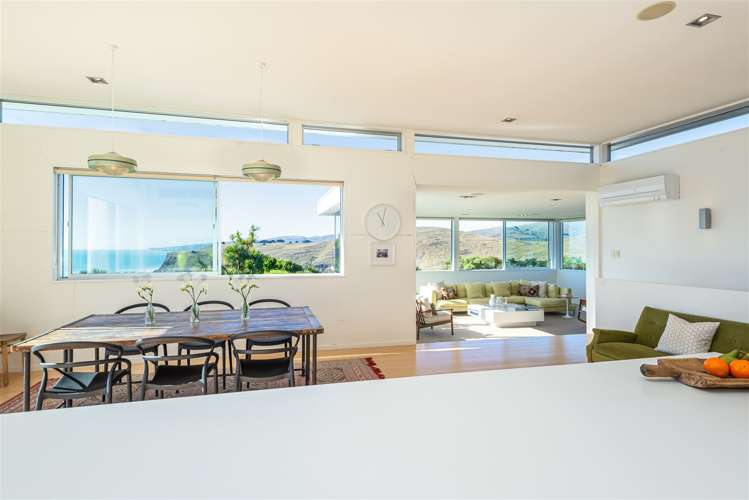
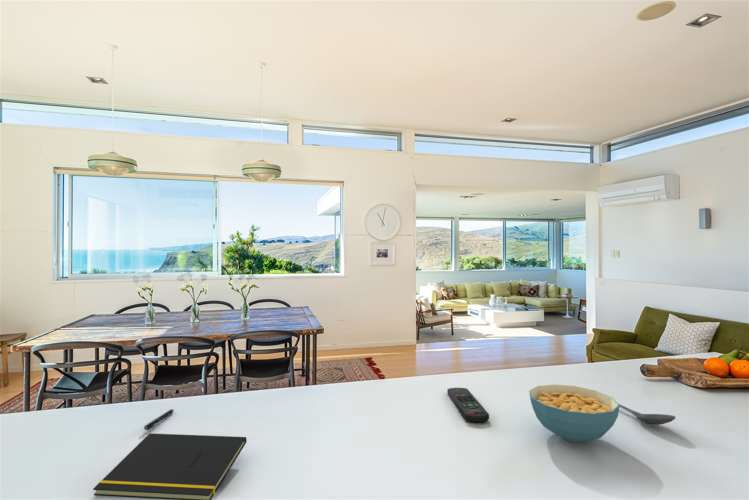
+ stirrer (621, 405)
+ remote control (466, 402)
+ cereal bowl (572, 417)
+ pen (160, 418)
+ notepad (176, 463)
